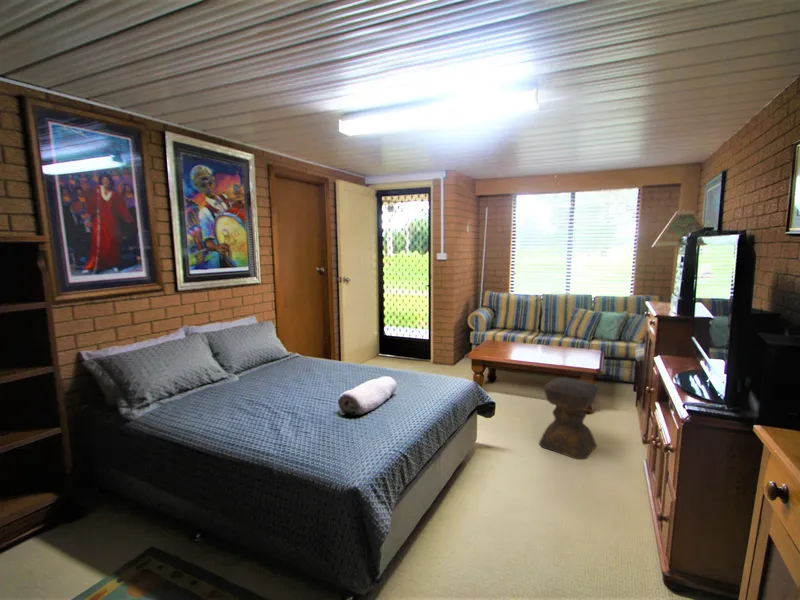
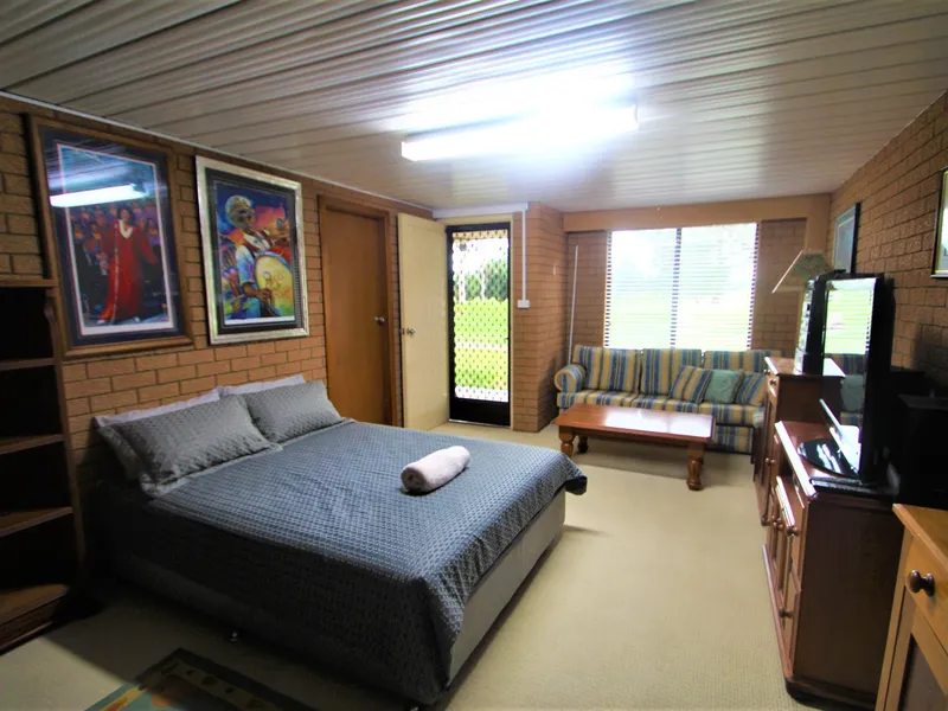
- stool (569, 414)
